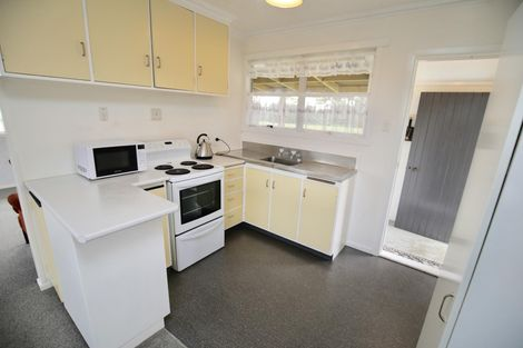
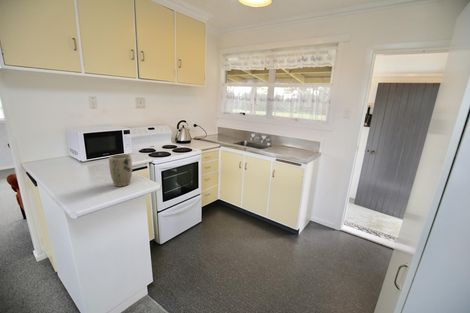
+ plant pot (121, 170)
